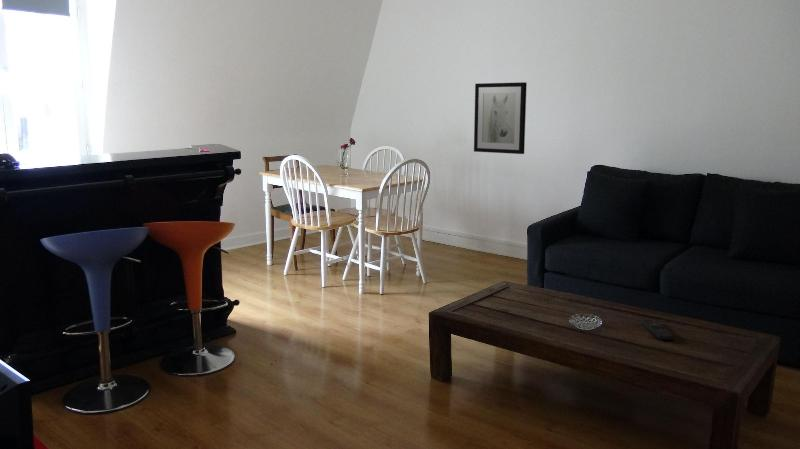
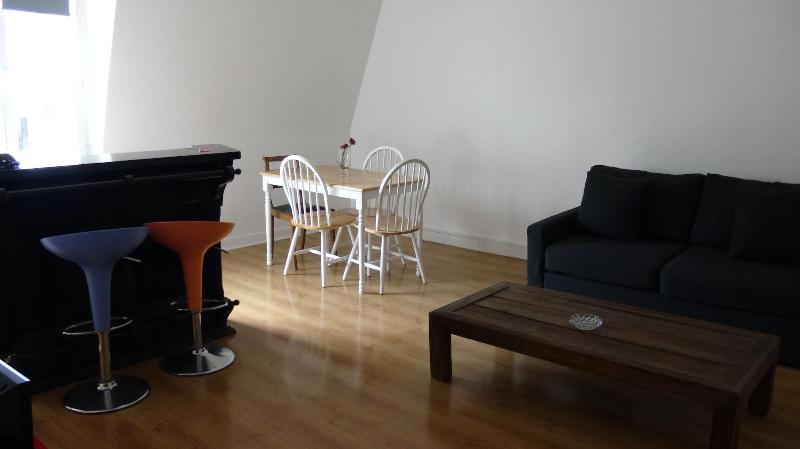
- wall art (499, 118)
- remote control (657, 329)
